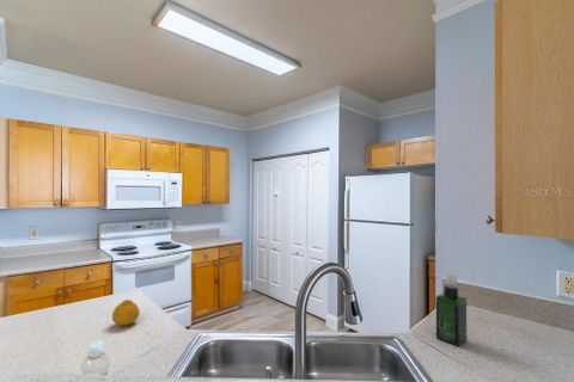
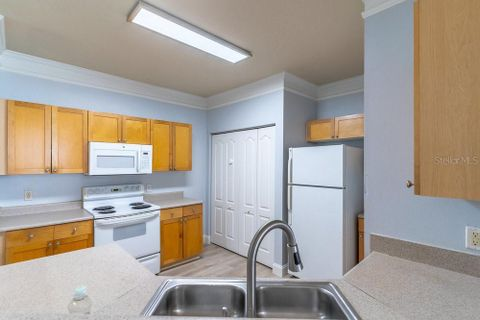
- fruit (126, 312)
- spray bottle (451, 307)
